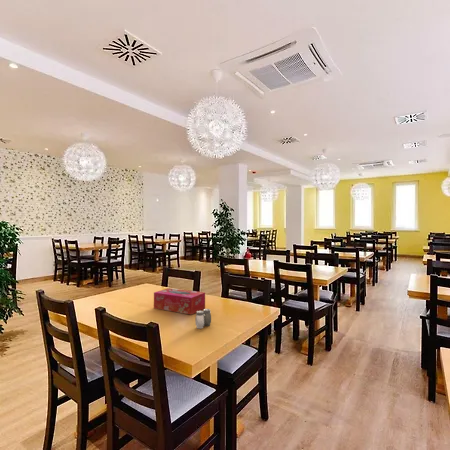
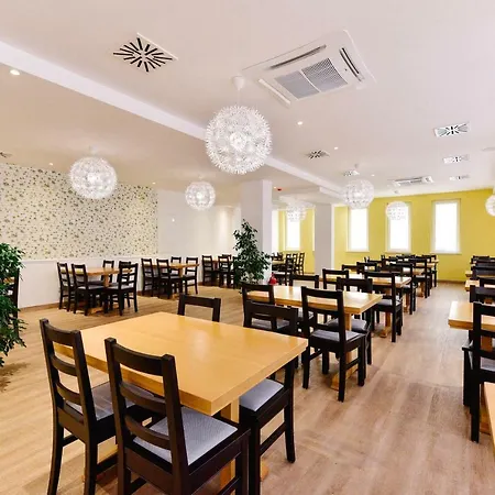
- tissue box (179, 300)
- salt and pepper shaker (203, 318)
